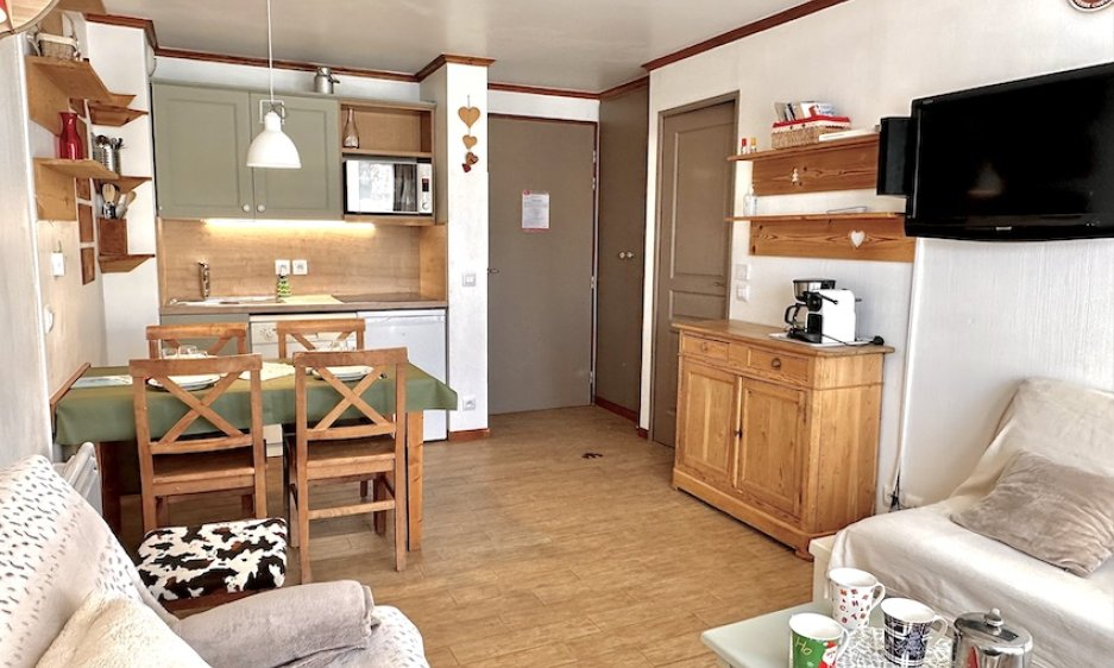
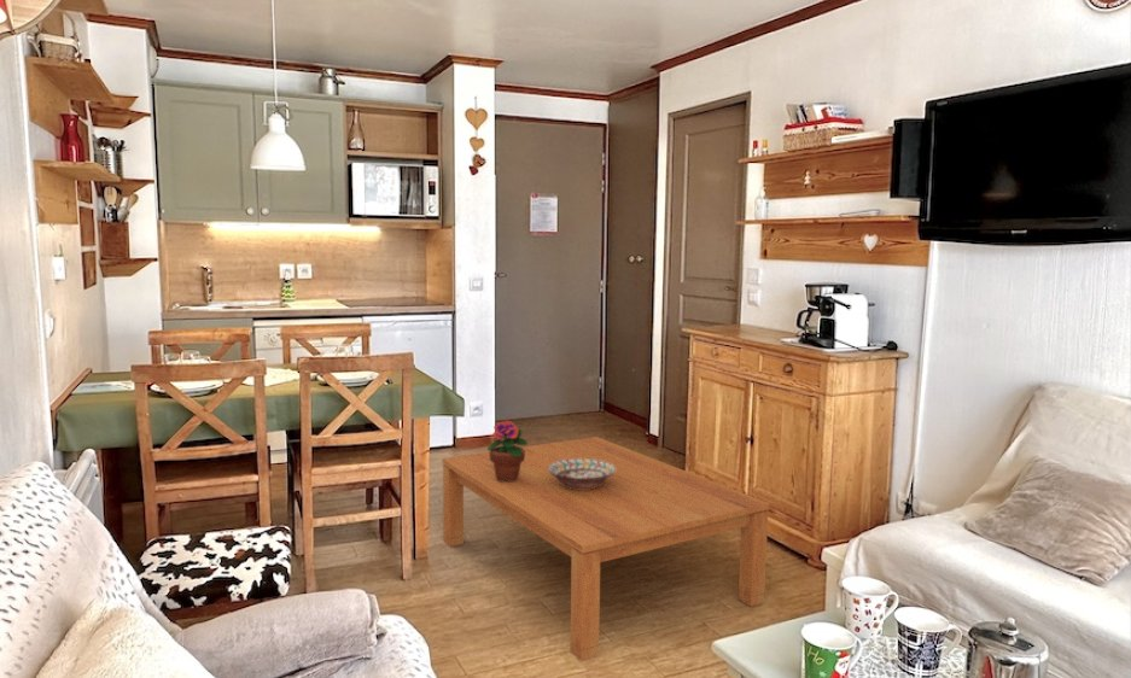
+ coffee table (590, 524)
+ potted flower (507, 449)
+ decorative bowl (581, 475)
